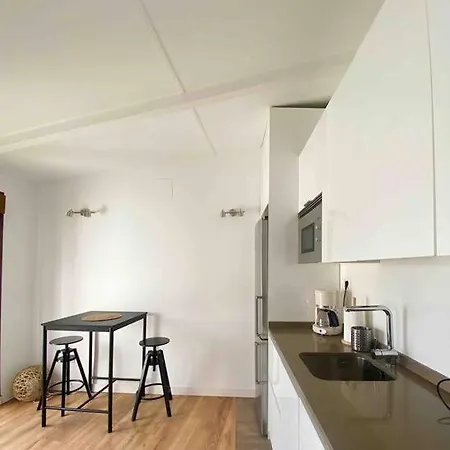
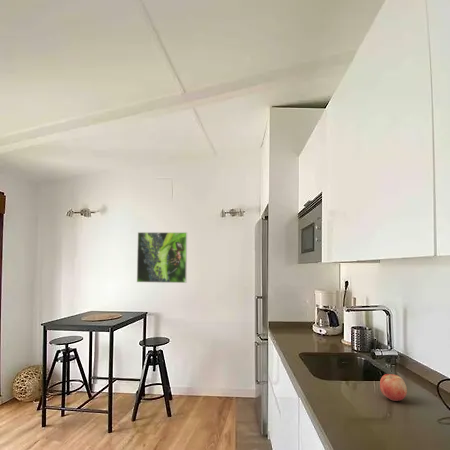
+ fruit (393, 387)
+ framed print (162, 257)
